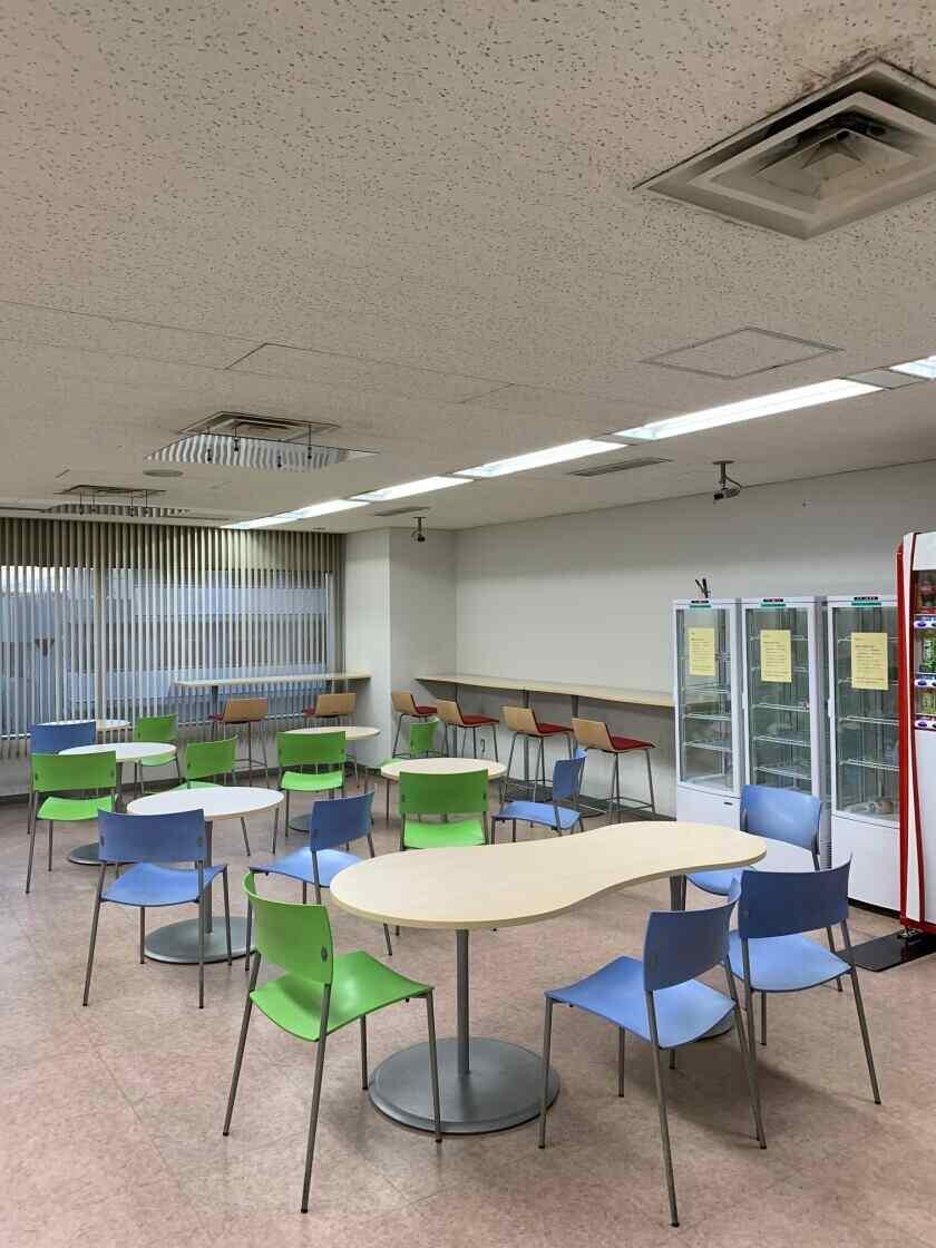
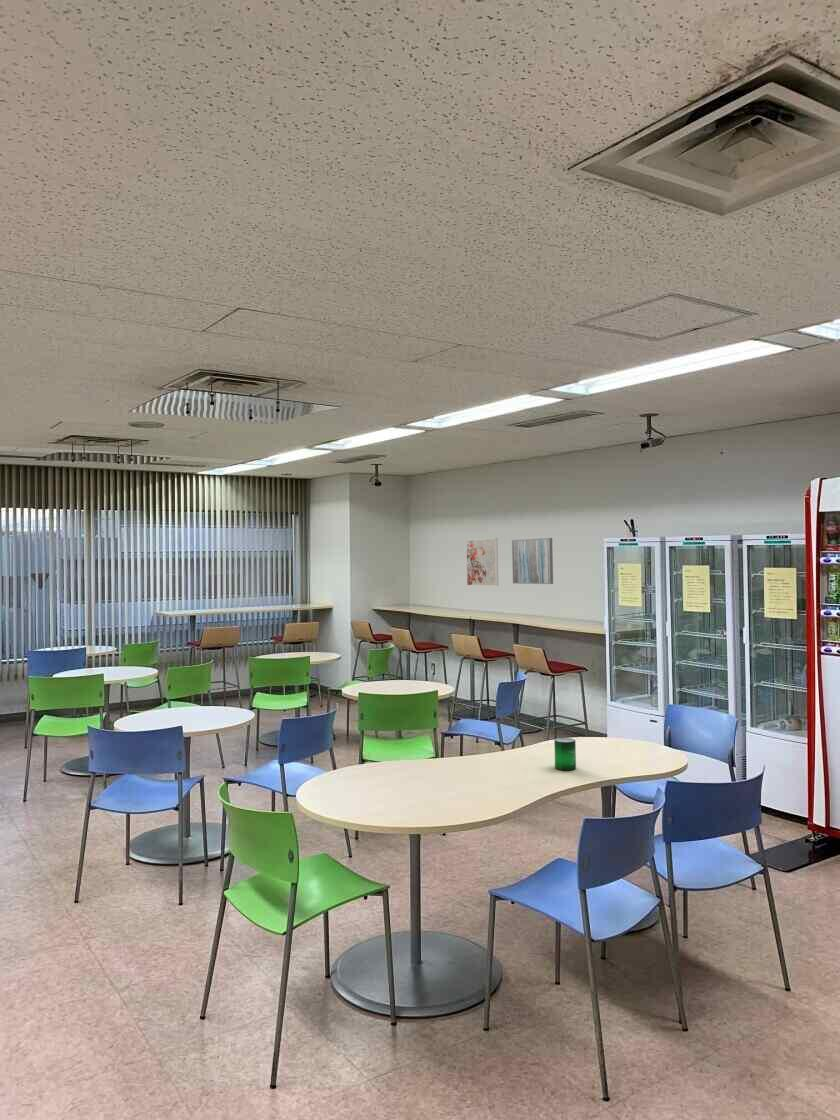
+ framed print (481, 562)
+ beverage can (565, 753)
+ wall art (532, 561)
